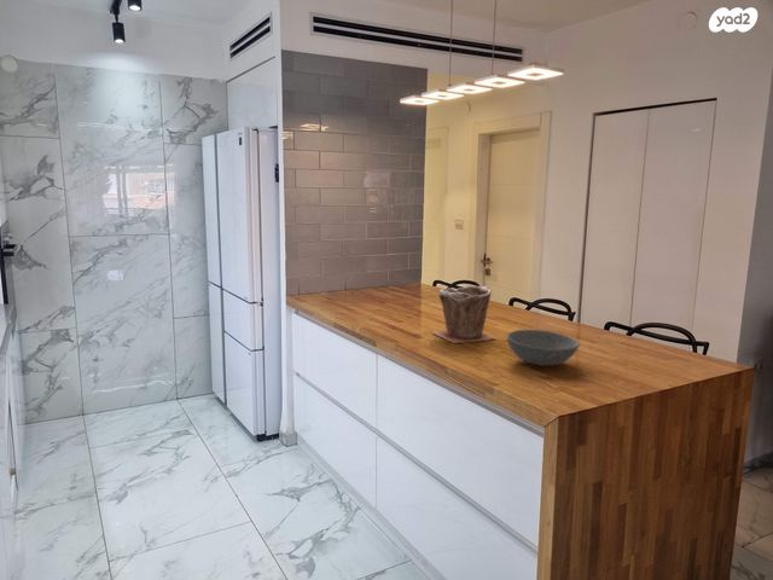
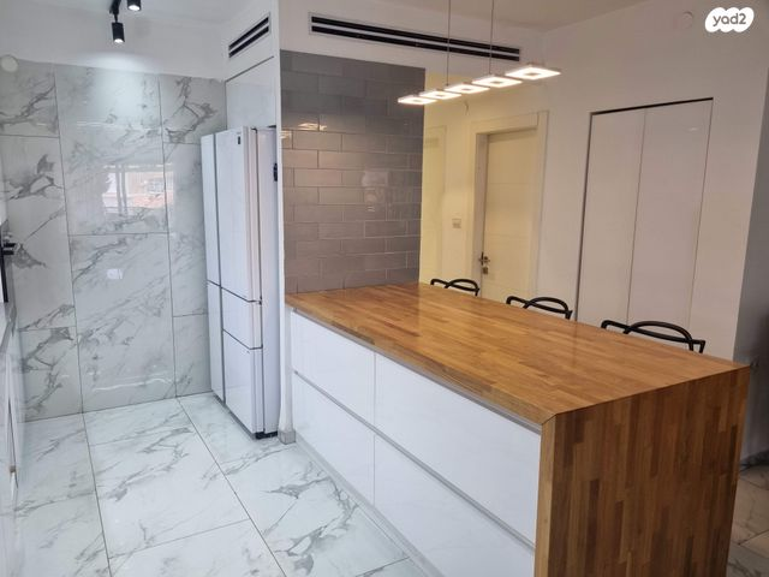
- plant pot (464, 312)
- bowl (541, 349)
